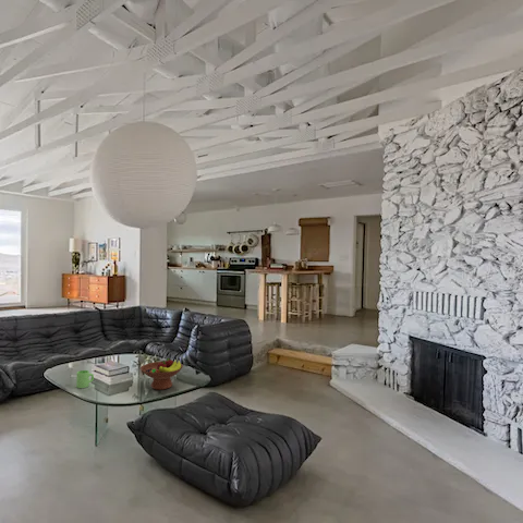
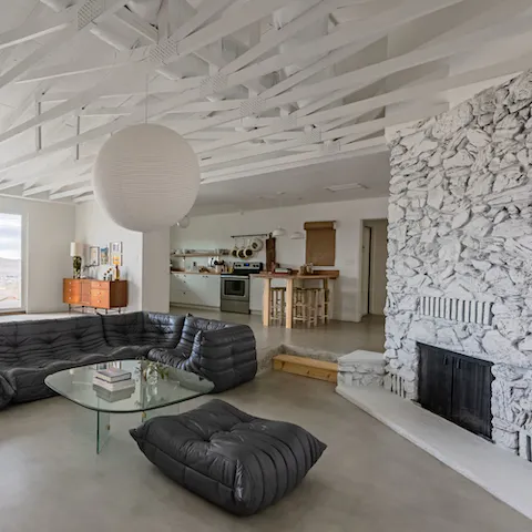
- mug (84, 378)
- fruit bowl (161, 373)
